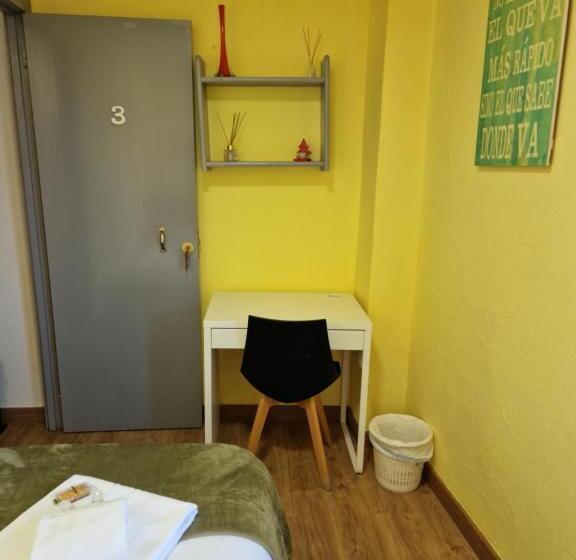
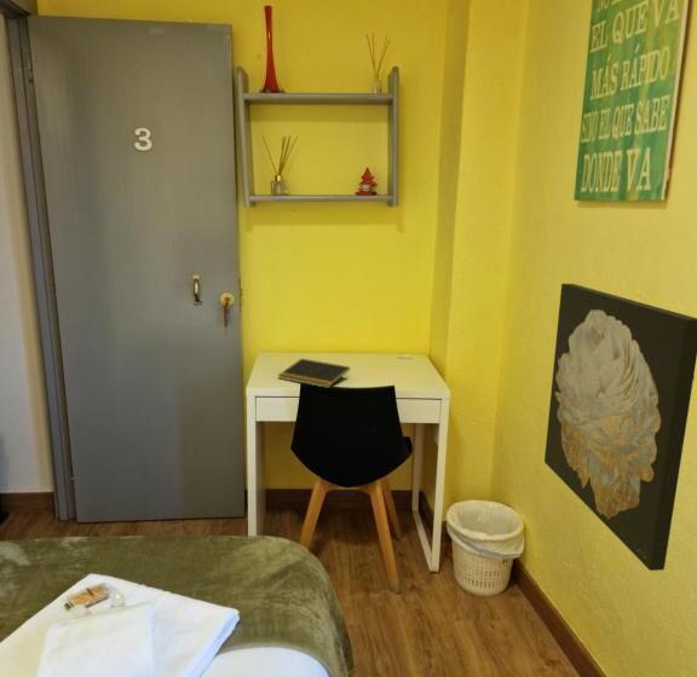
+ wall art (606, 406)
+ notepad (313, 372)
